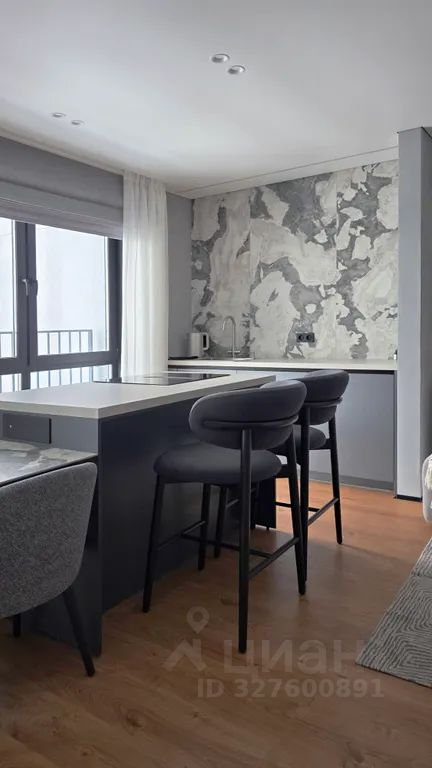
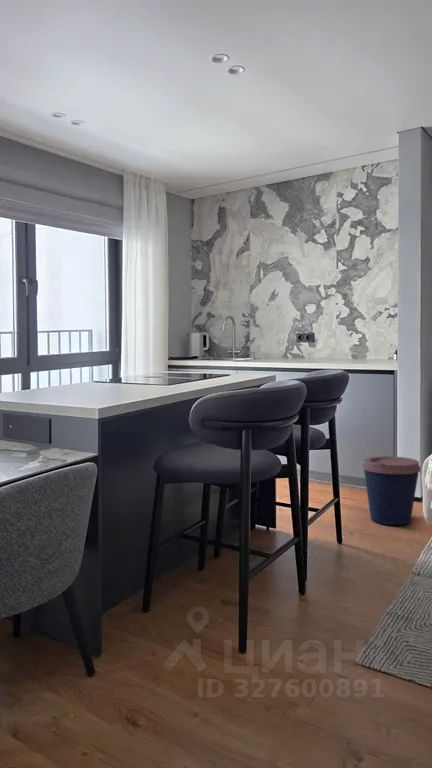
+ coffee cup (390, 490)
